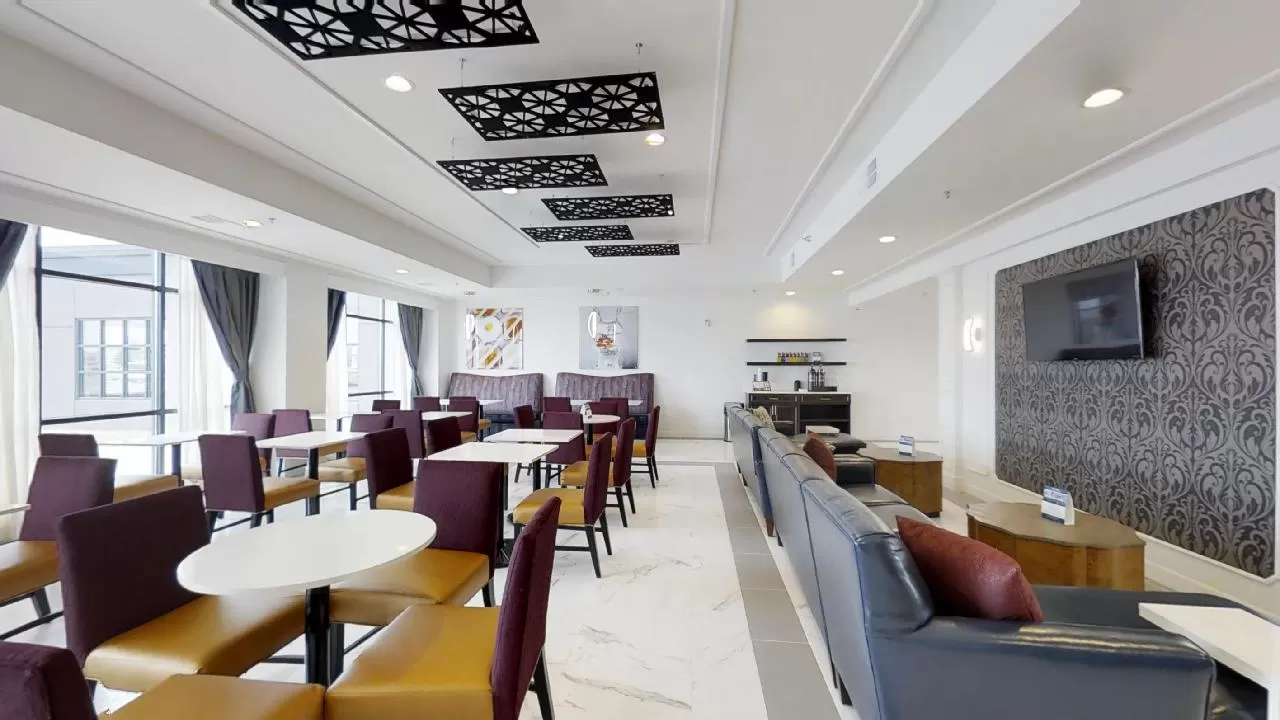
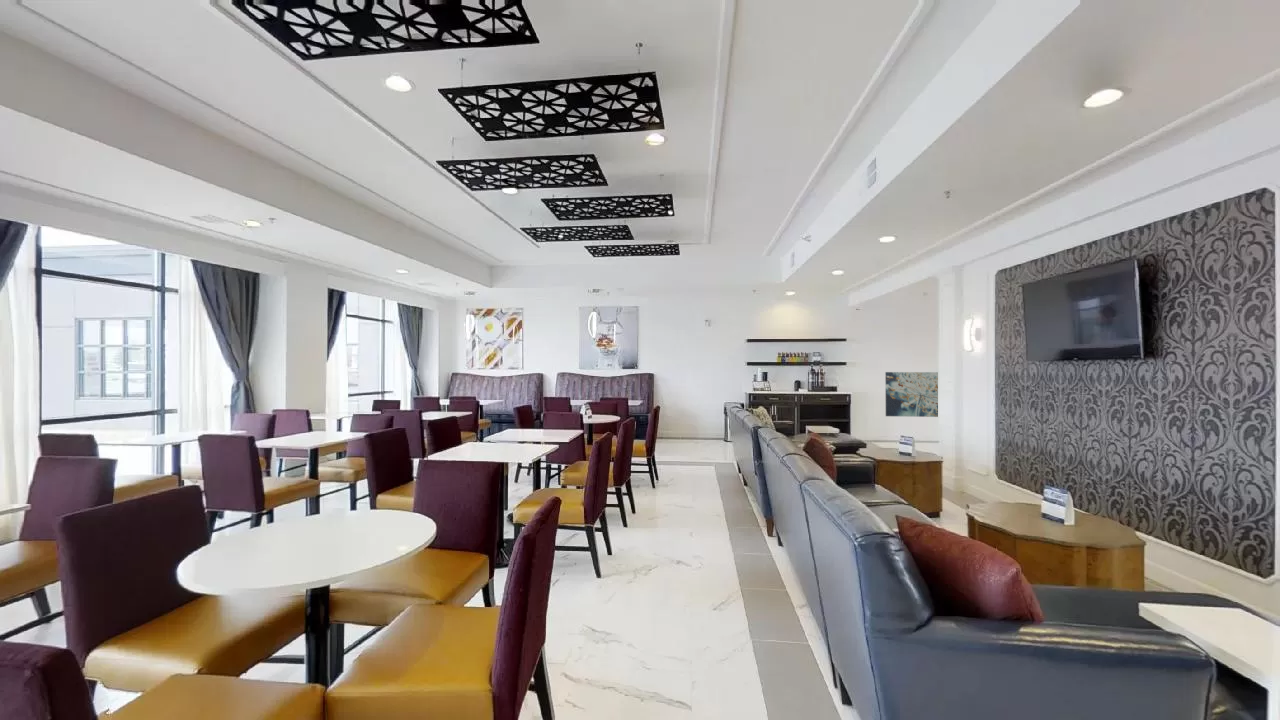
+ wall art (920, 394)
